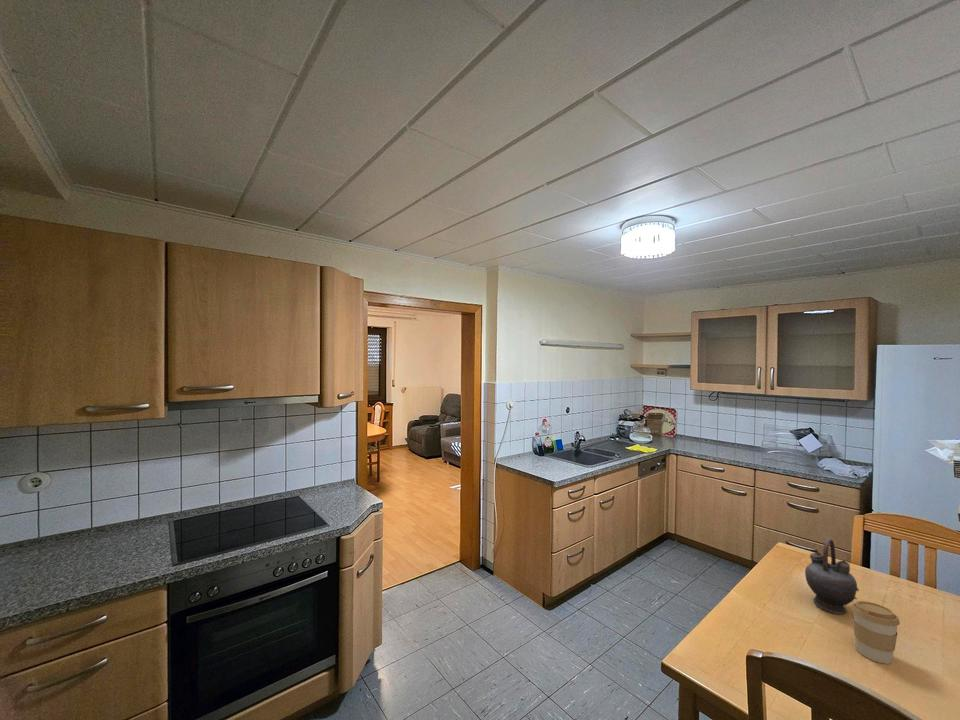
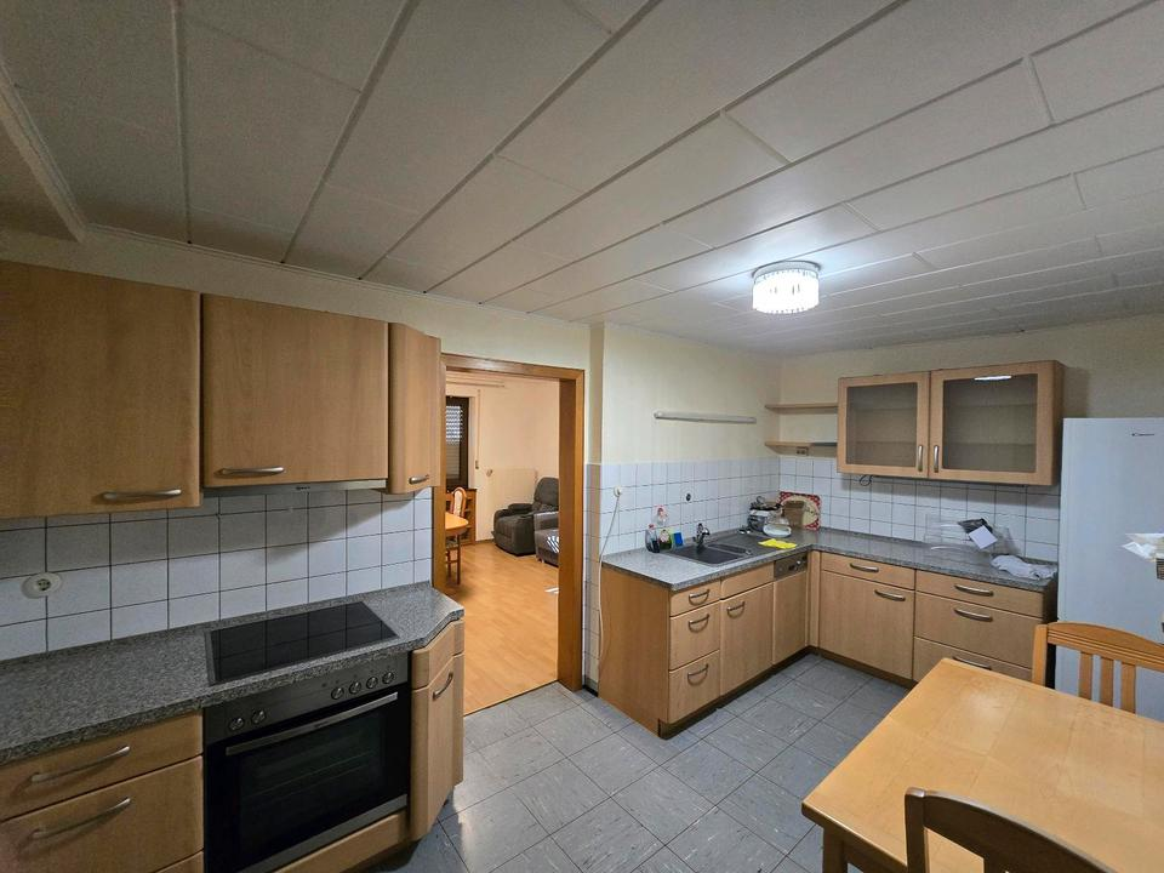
- teapot (832, 572)
- coffee cup (874, 630)
